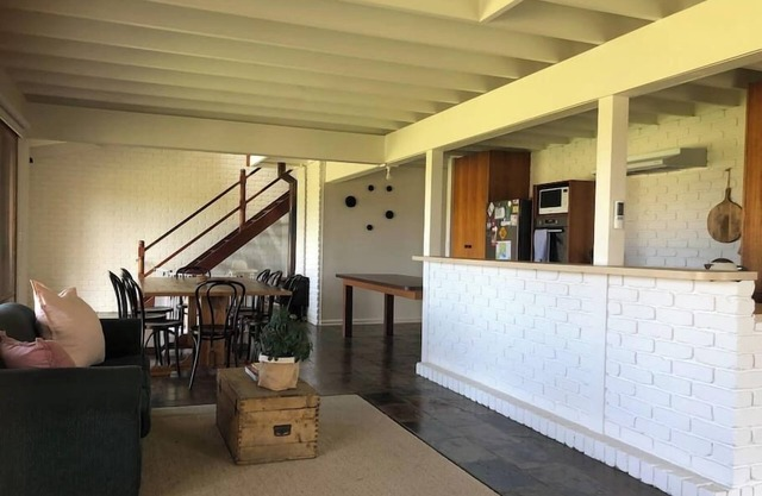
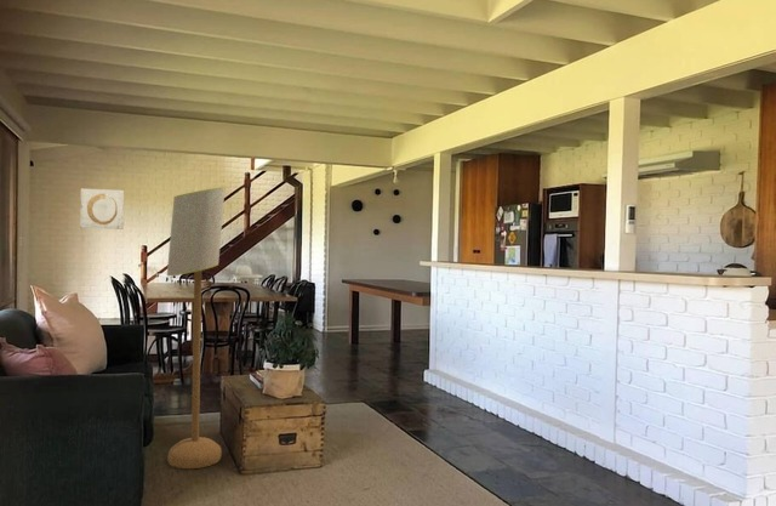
+ floor lamp (195, 323)
+ wall art (102, 209)
